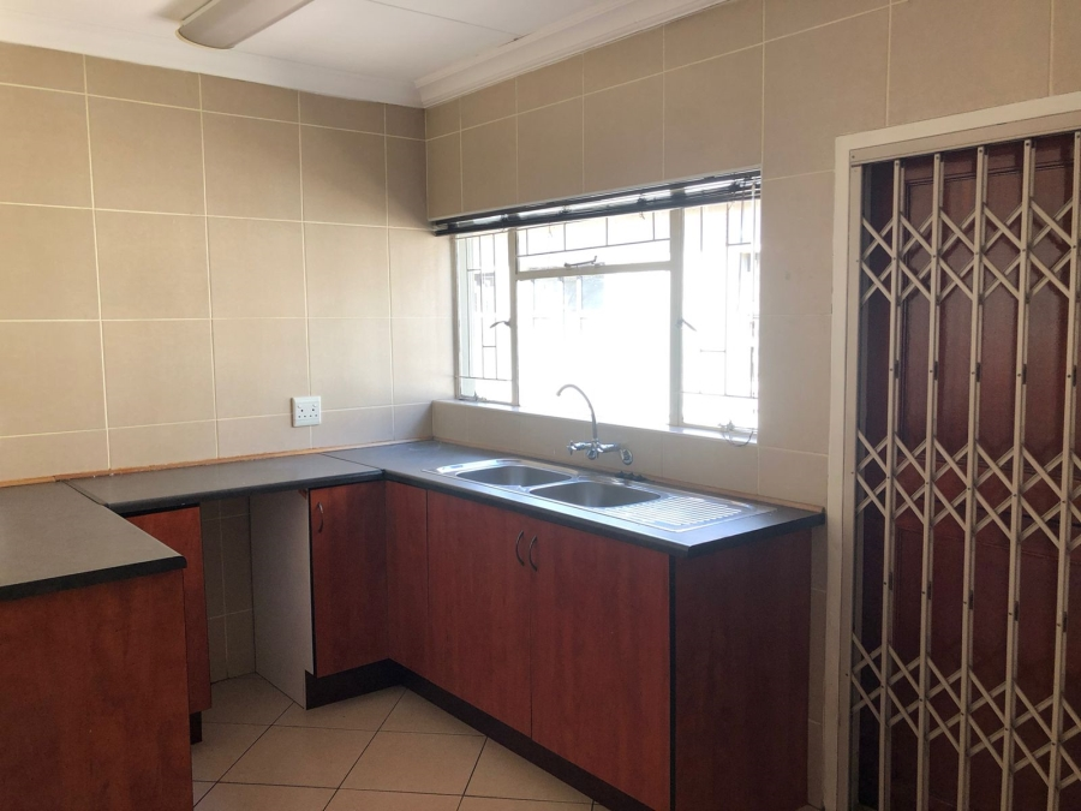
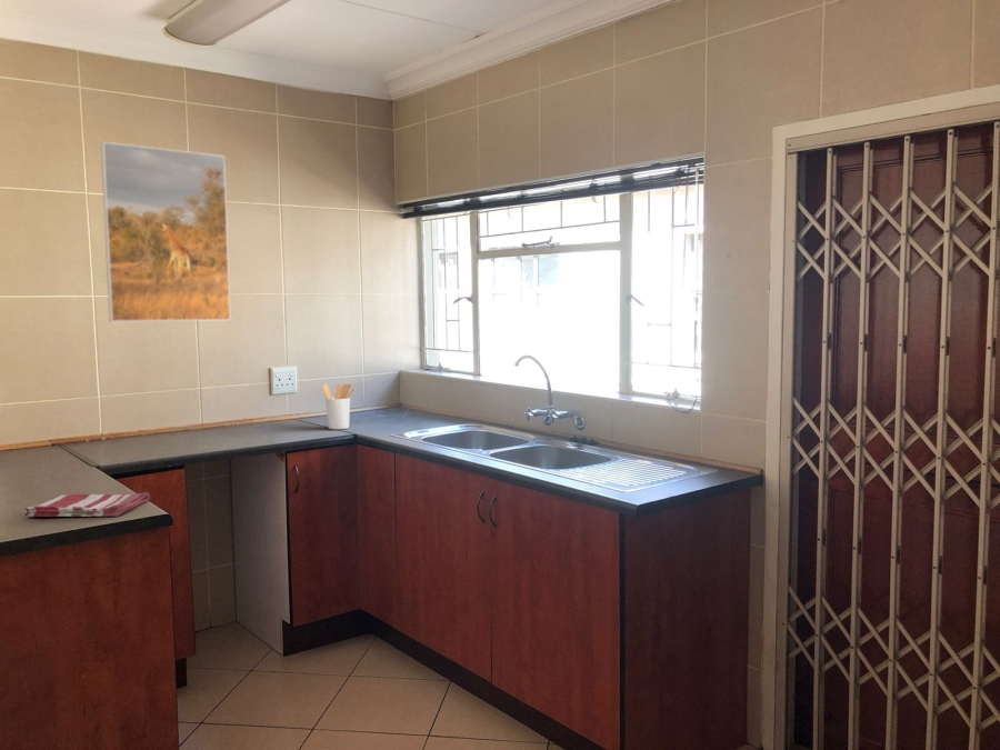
+ utensil holder (339, 404)
+ dish towel (89, 502)
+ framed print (169, 236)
